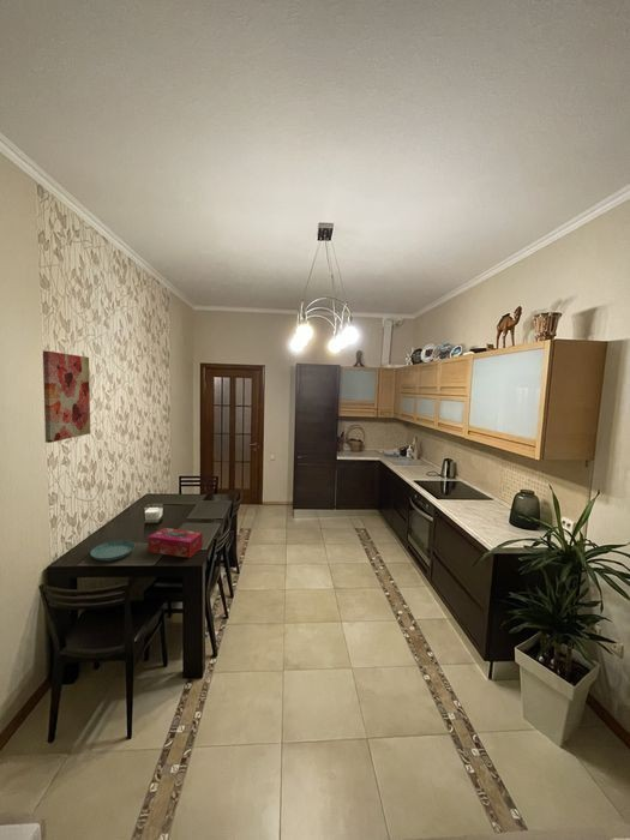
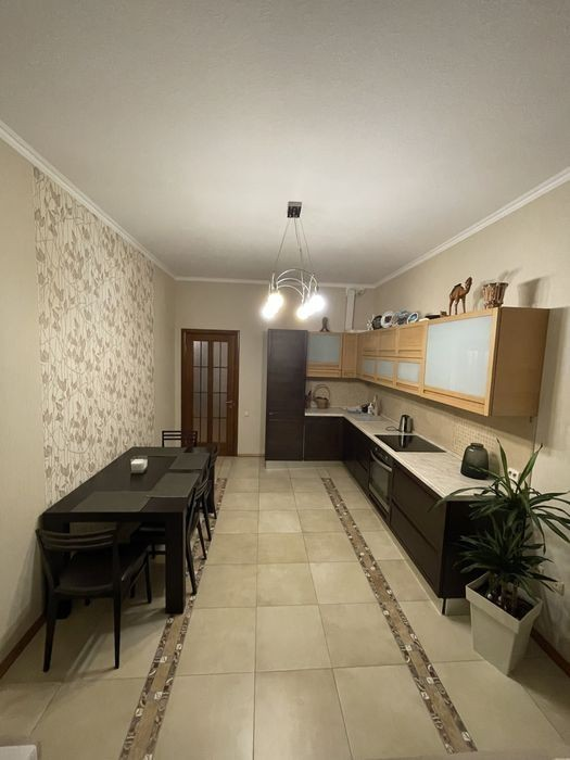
- wall art (68, 396)
- tissue box (175, 541)
- saucer (113, 551)
